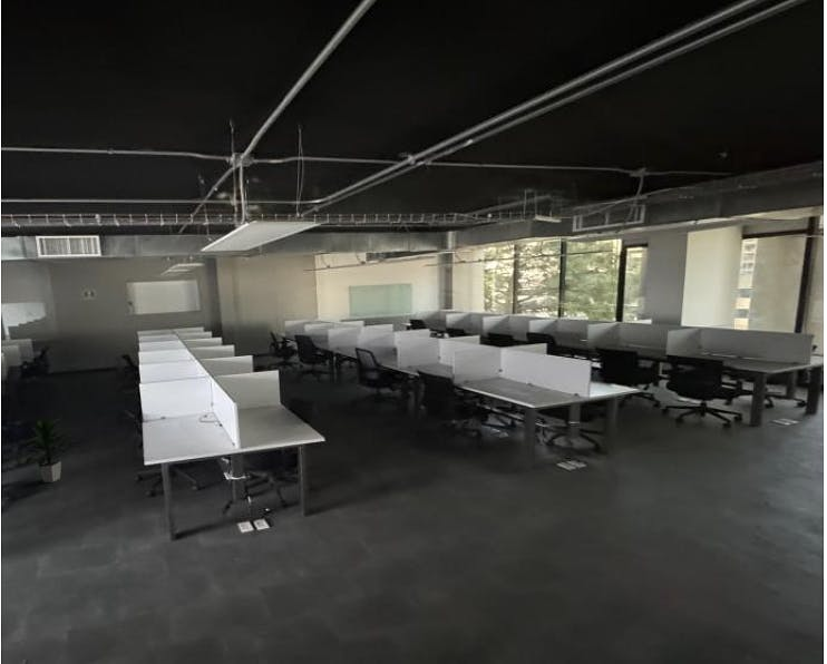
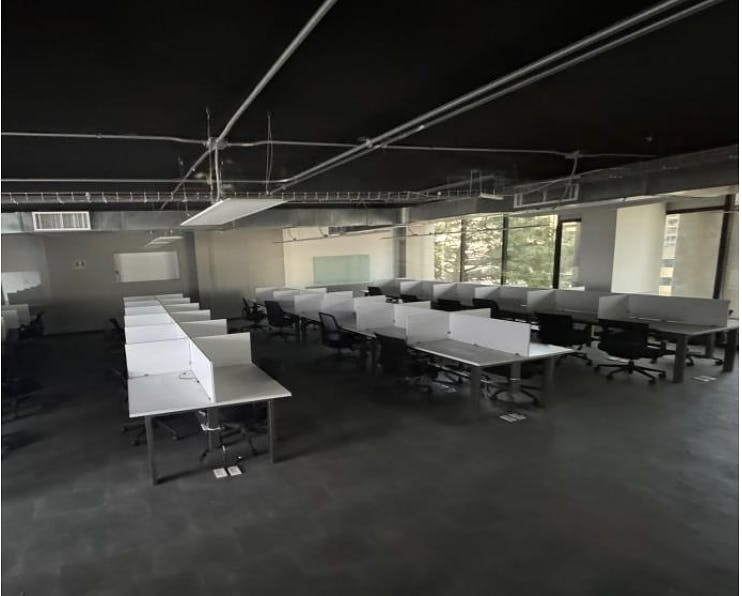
- indoor plant (47, 448)
